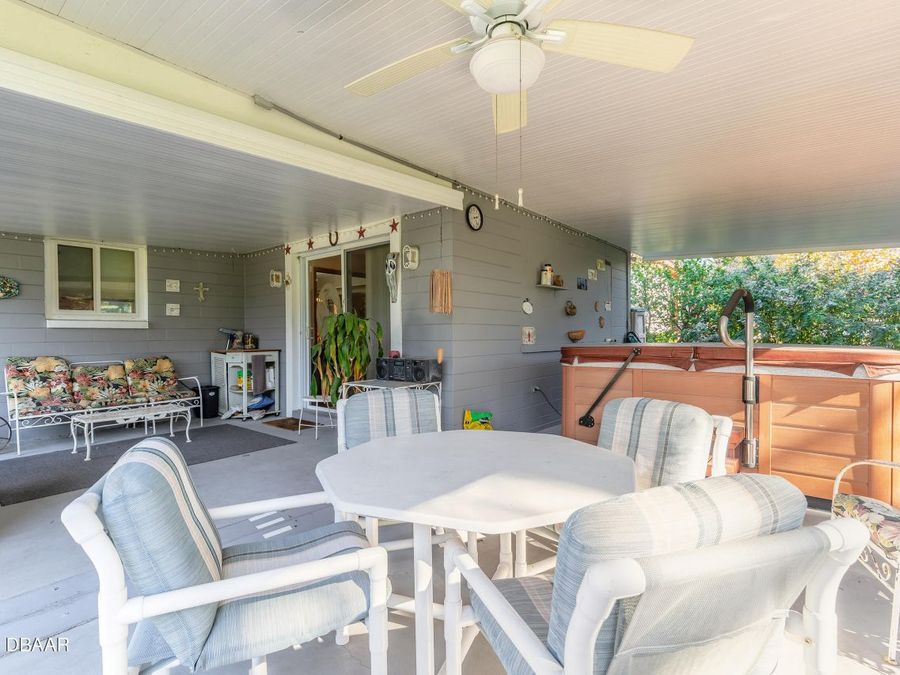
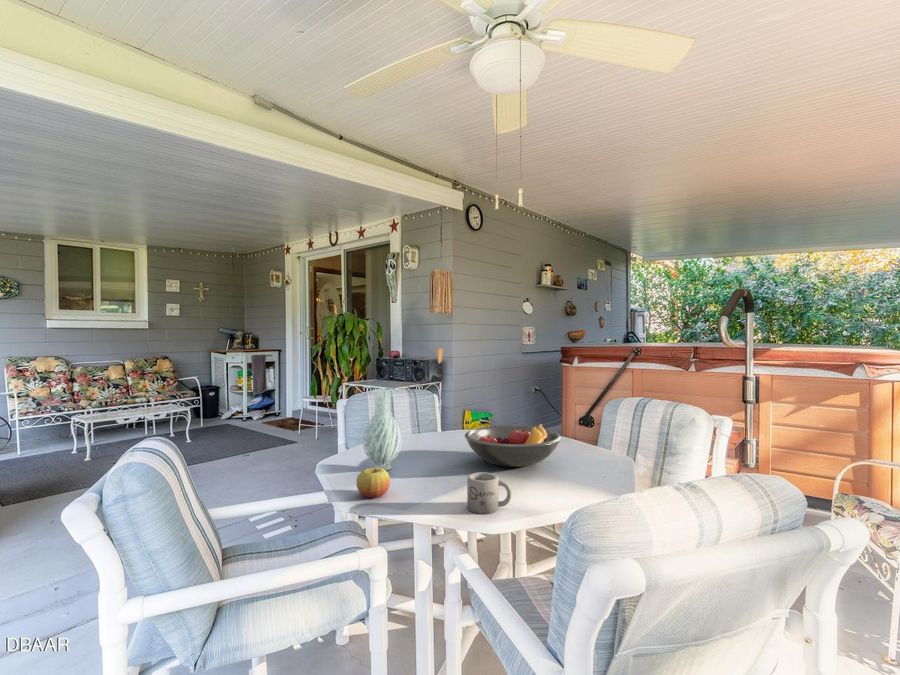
+ vase (382, 428)
+ apple (373, 481)
+ mug (489, 492)
+ fruit bowl (512, 444)
